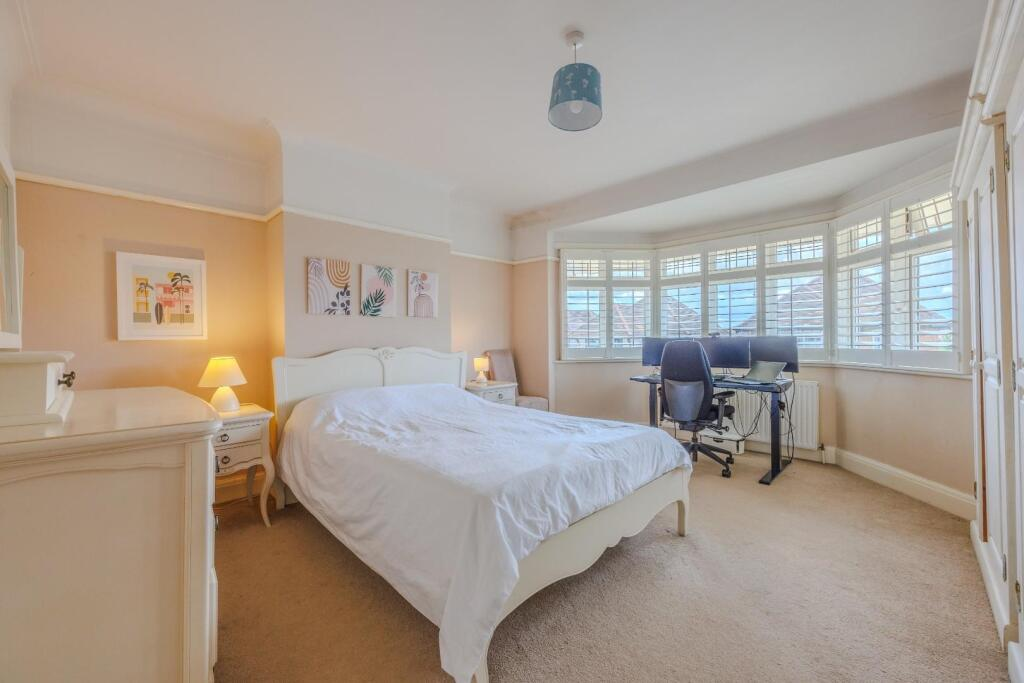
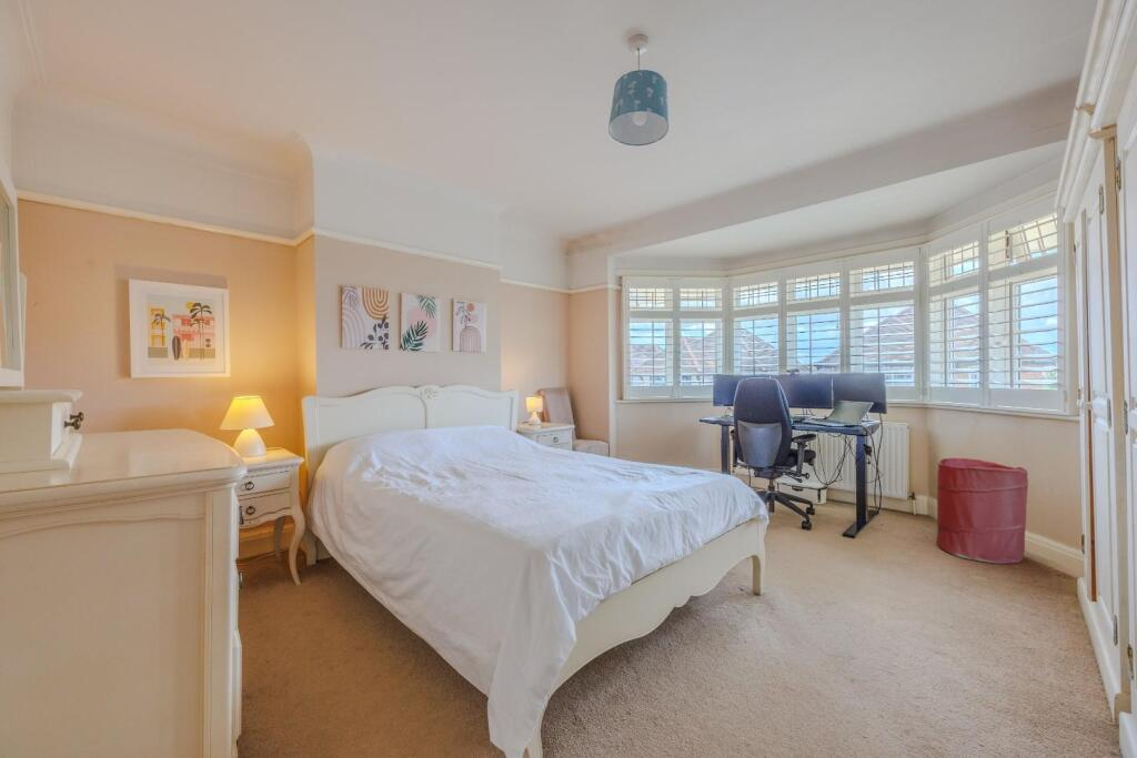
+ laundry hamper (980, 506)
